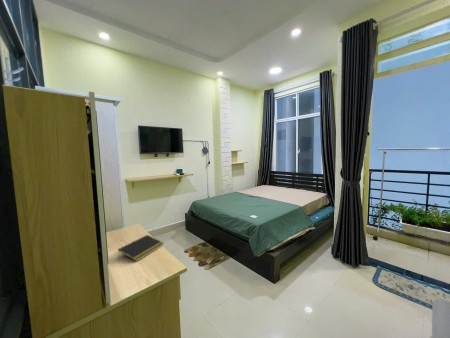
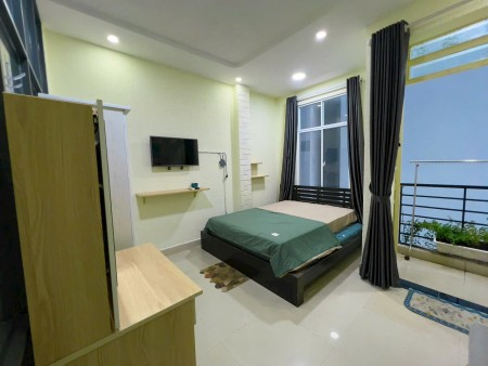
- notepad (142, 246)
